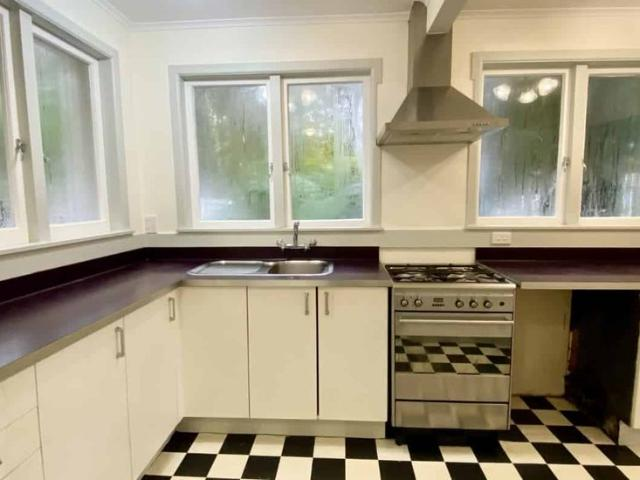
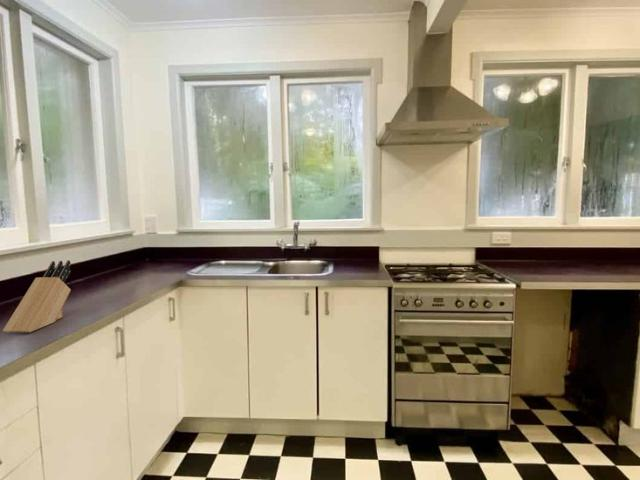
+ knife block (42, 293)
